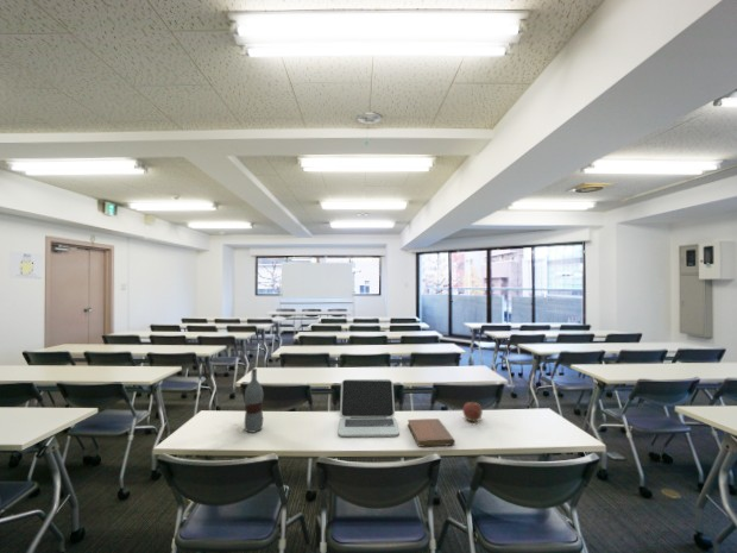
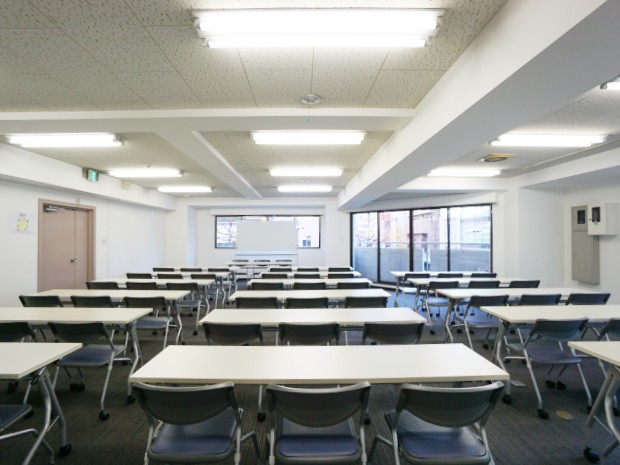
- laptop (367, 404)
- apple (472, 410)
- bottle (253, 398)
- notebook (429, 431)
